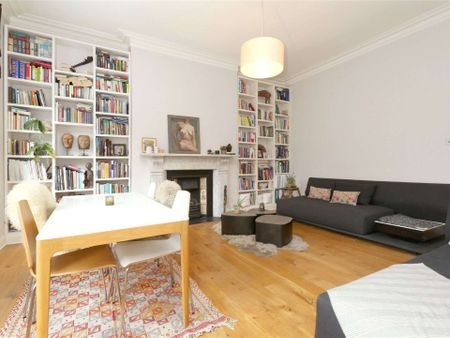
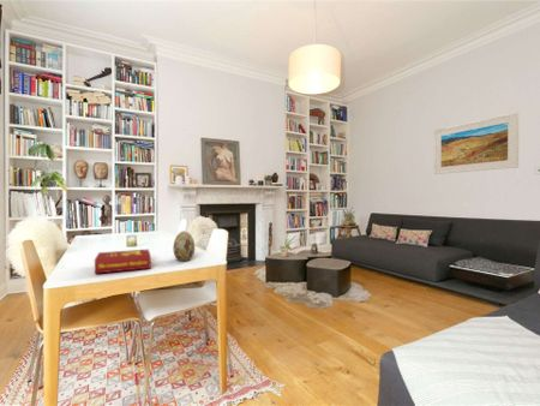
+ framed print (472, 147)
+ decorative egg (184, 245)
+ book (124, 259)
